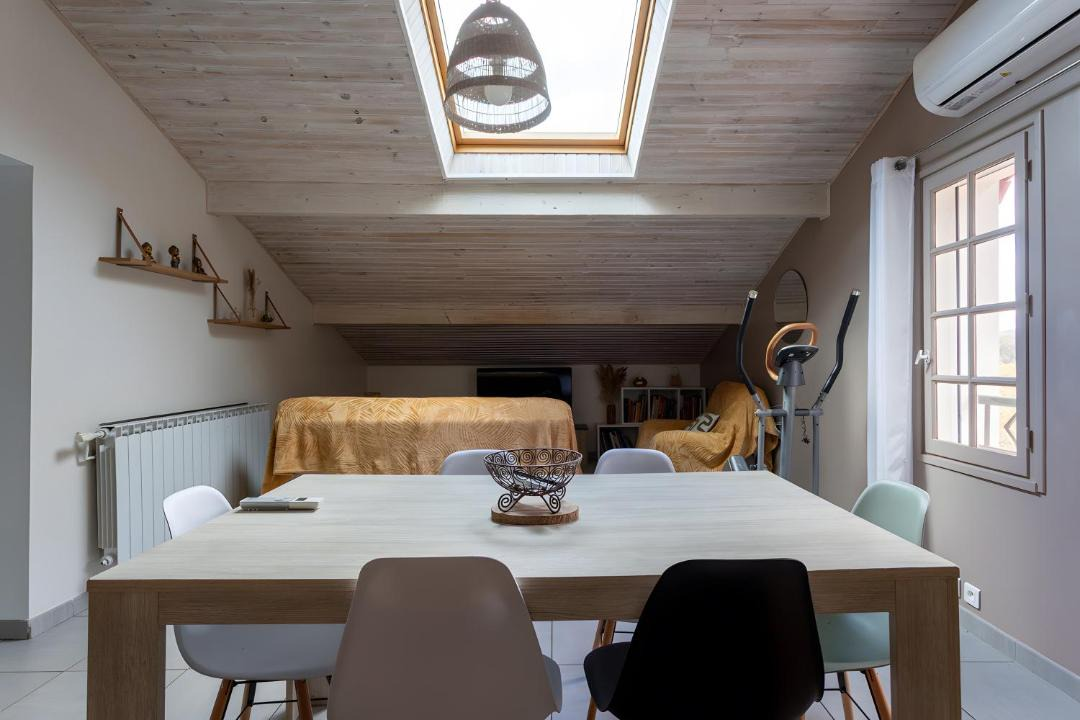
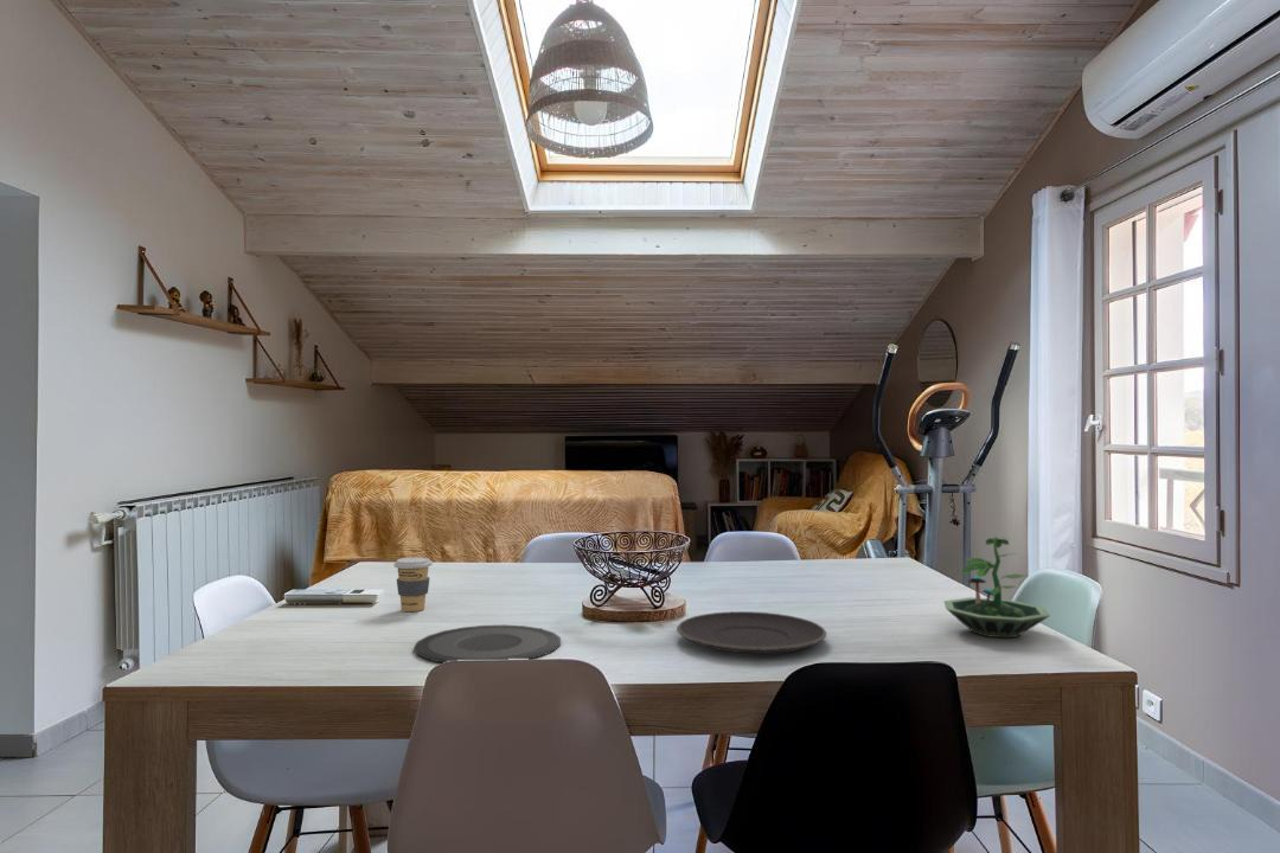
+ plate (488, 642)
+ coffee cup (412, 584)
+ terrarium (994, 553)
+ plate (750, 633)
